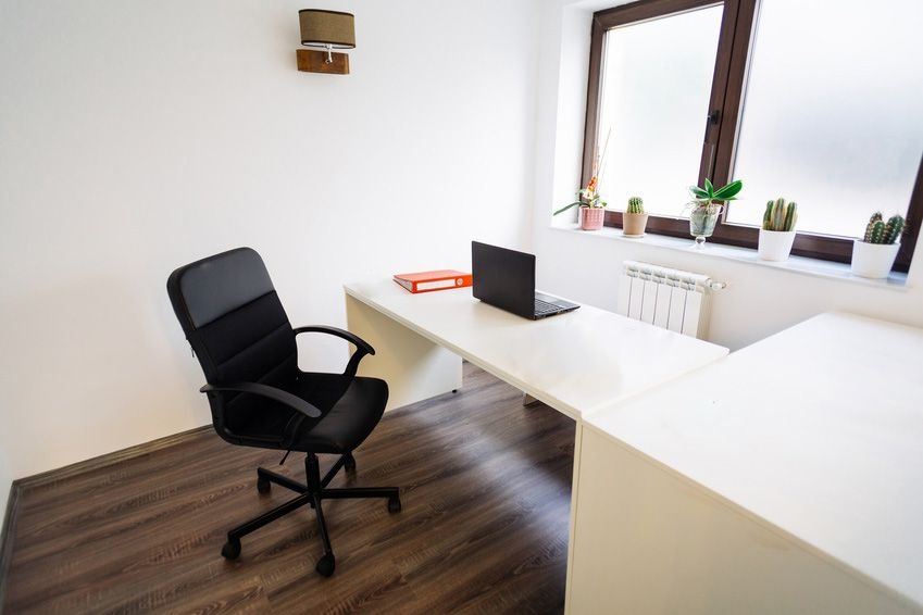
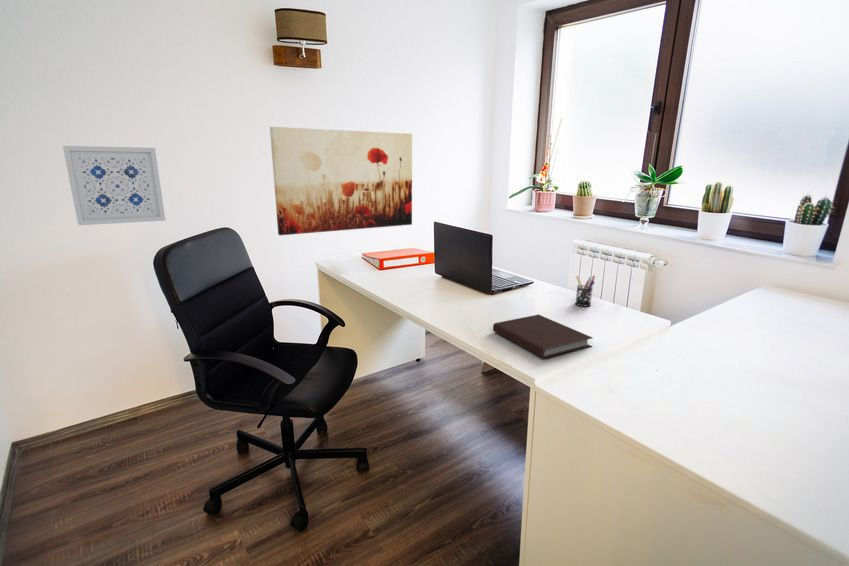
+ pen holder (586, 289)
+ wall art (349, 181)
+ wall art (117, 185)
+ notebook (540, 334)
